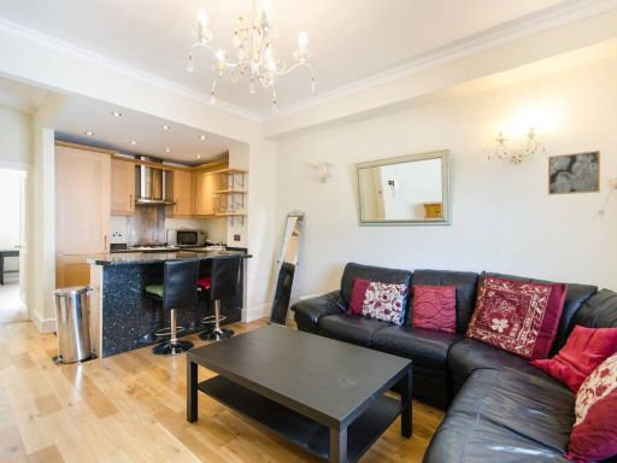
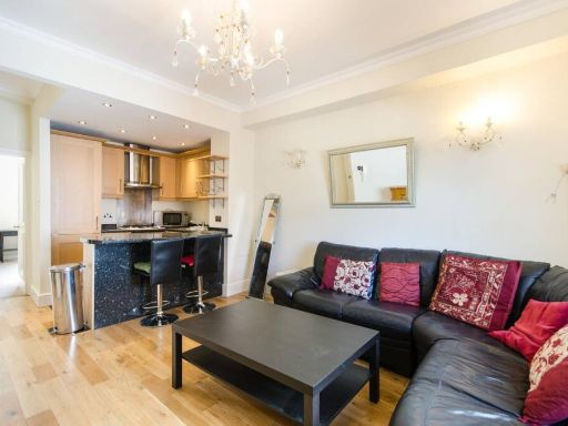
- wall art (572, 174)
